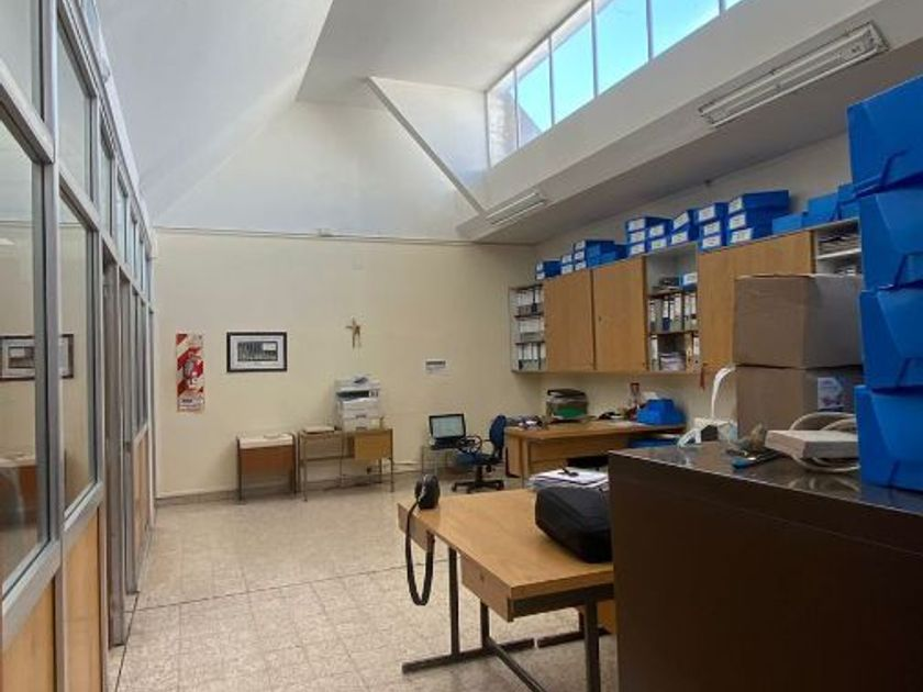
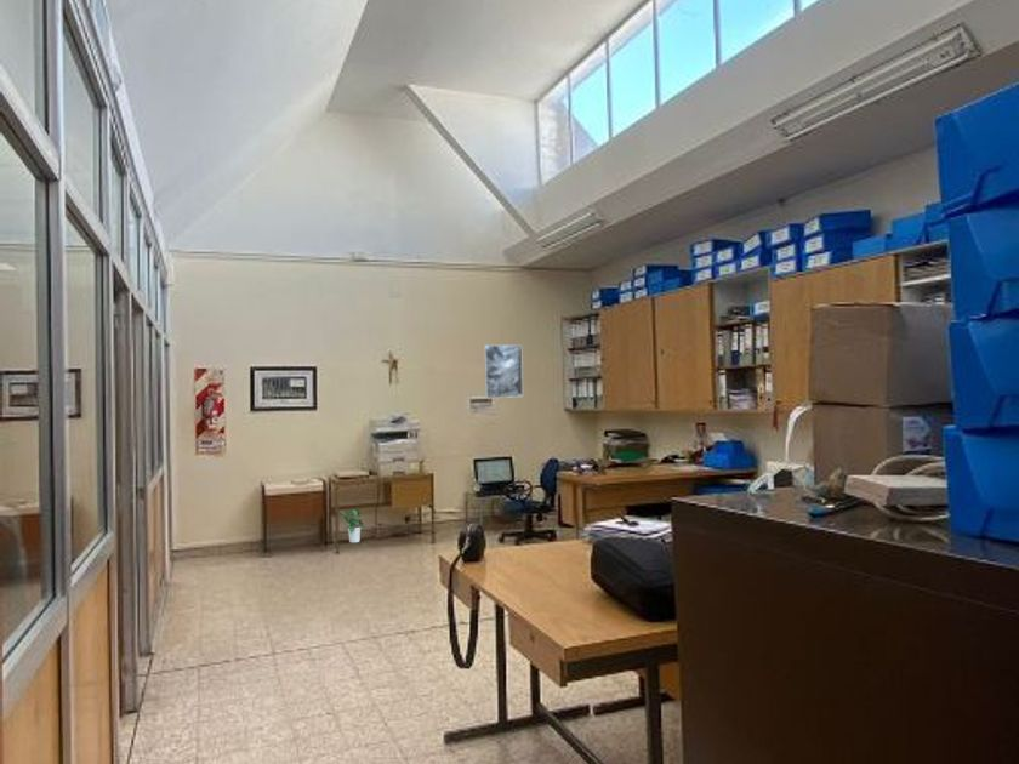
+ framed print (503, 371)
+ potted plant (353, 524)
